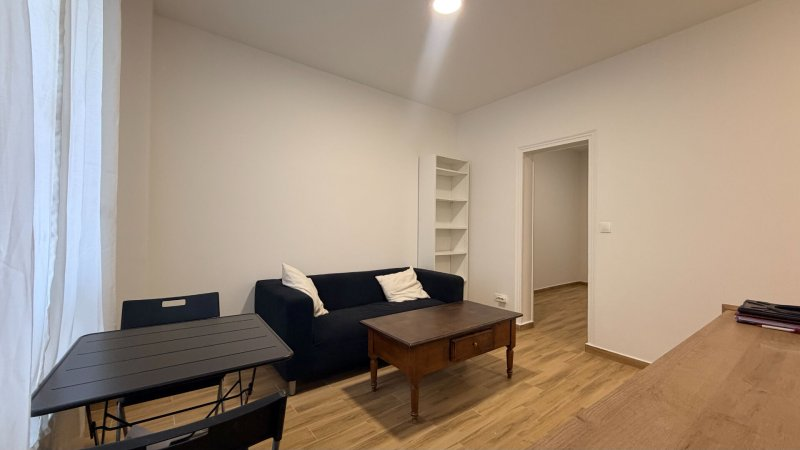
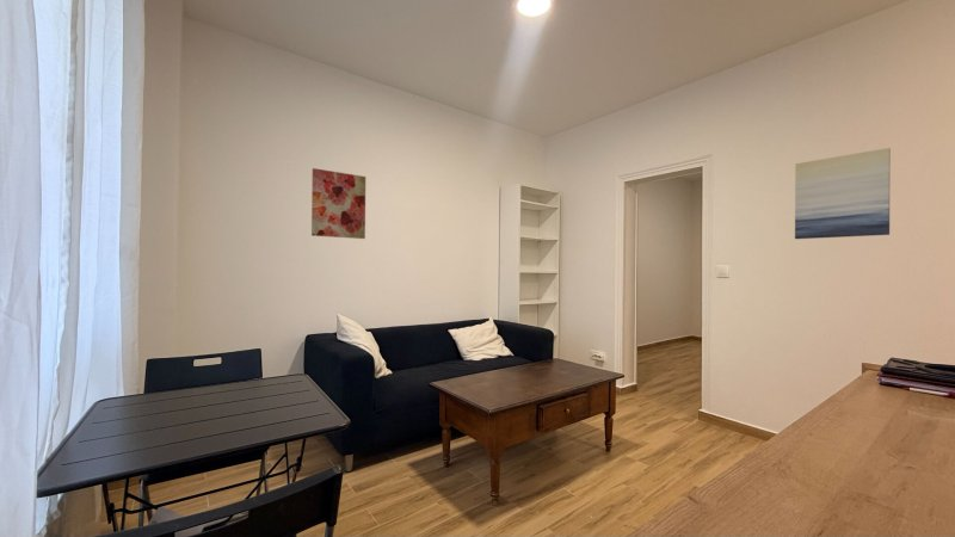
+ wall art (839, 197)
+ wall art (339, 204)
